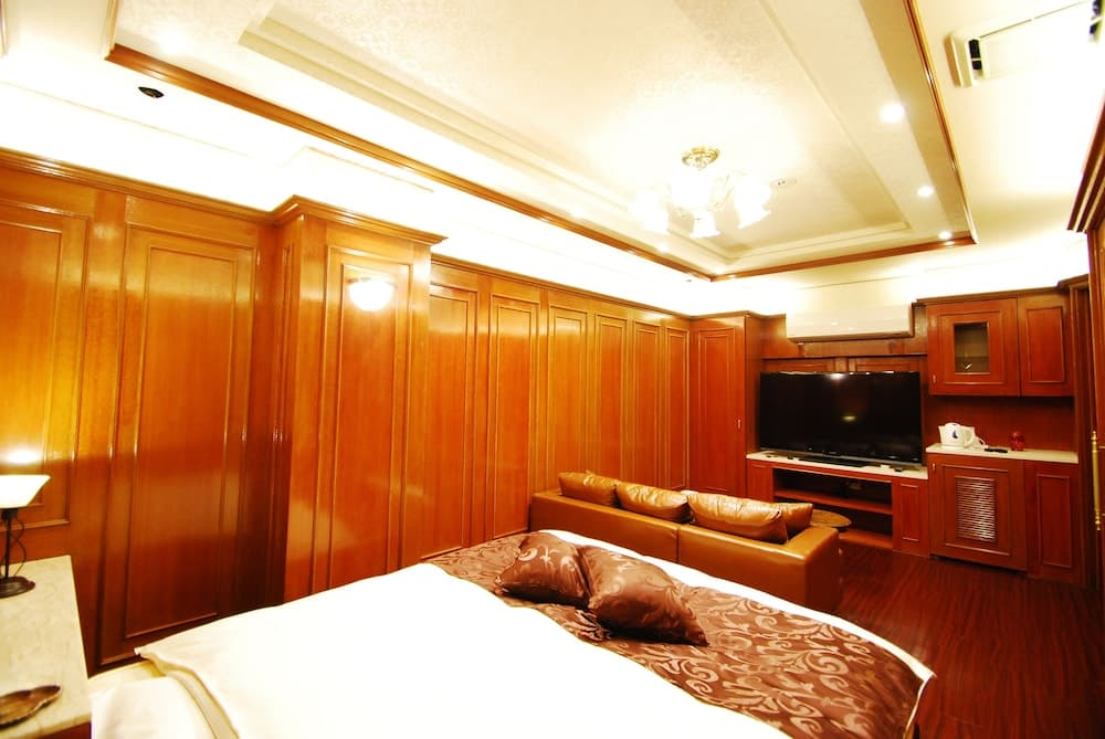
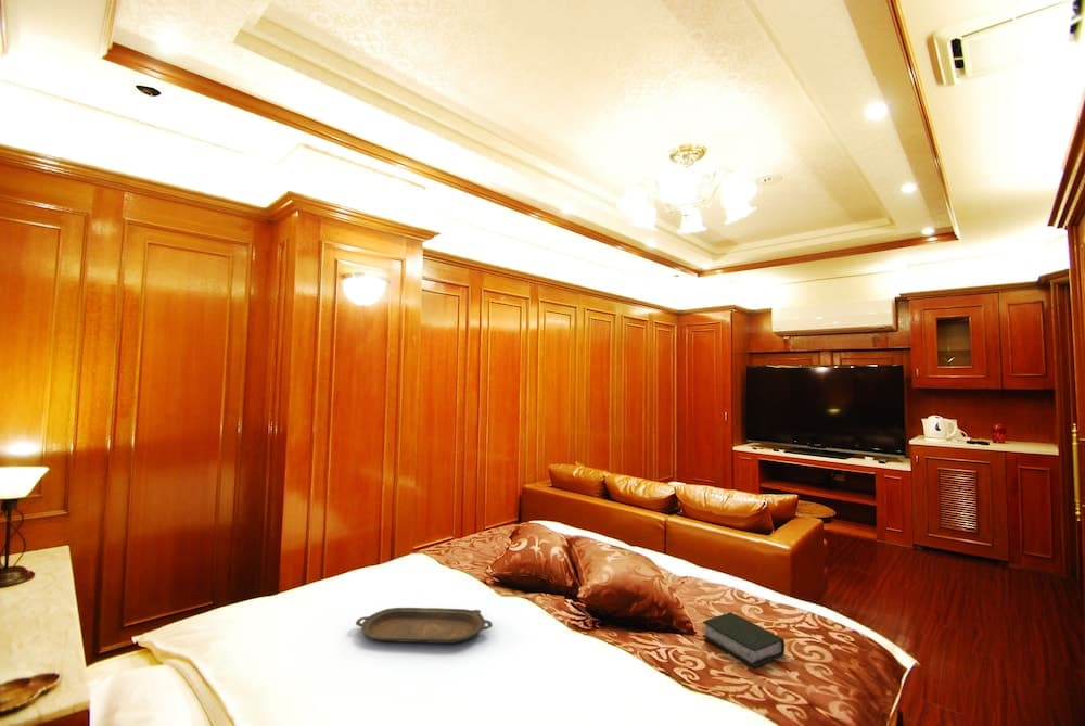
+ book (742, 637)
+ serving tray (423, 626)
